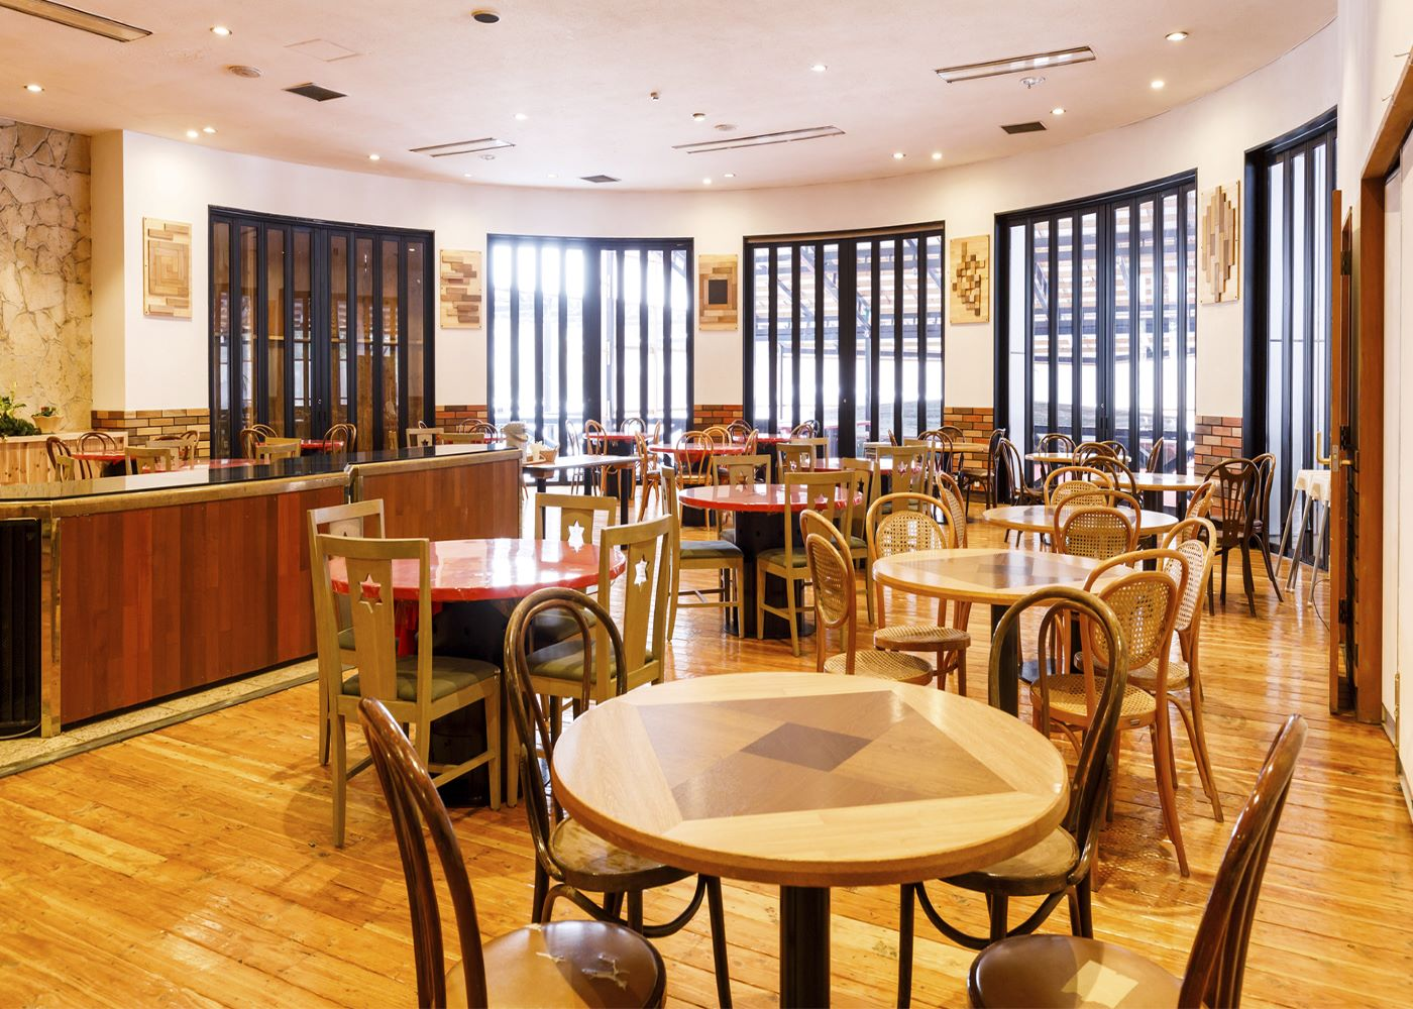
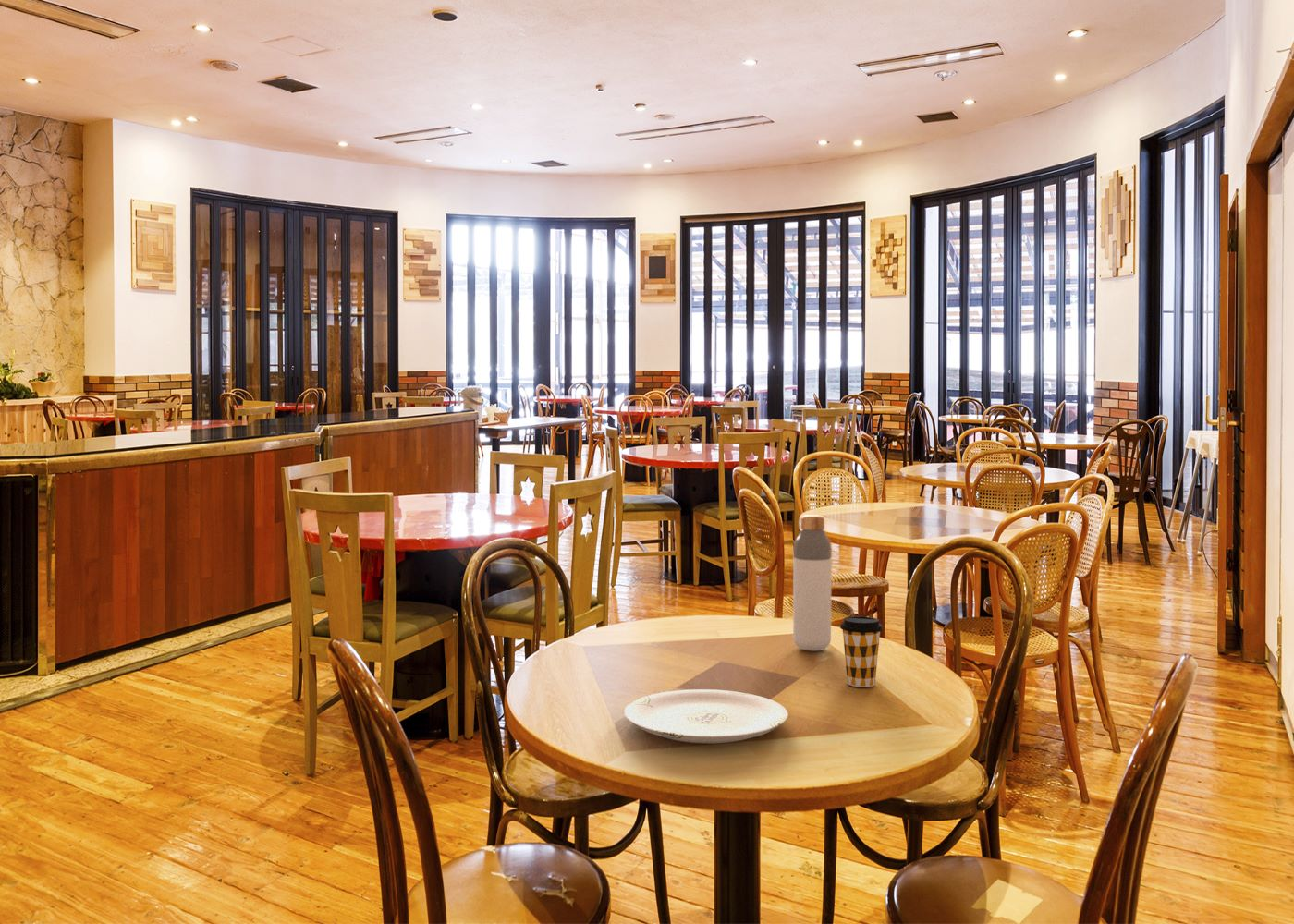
+ bottle (812, 582)
+ coffee cup (861, 651)
+ plate (705, 717)
